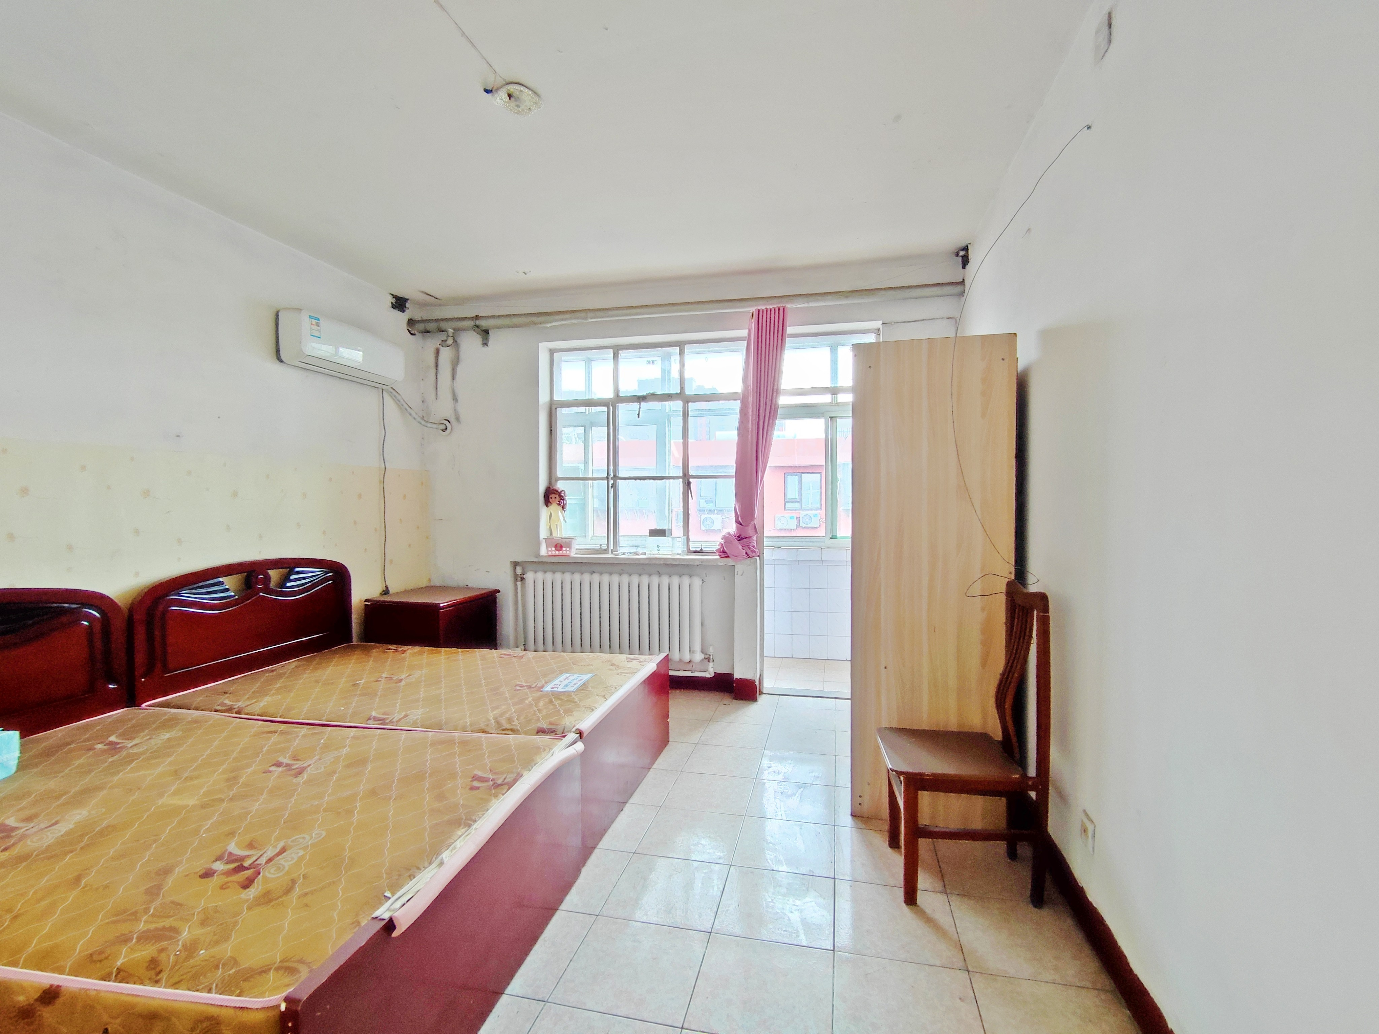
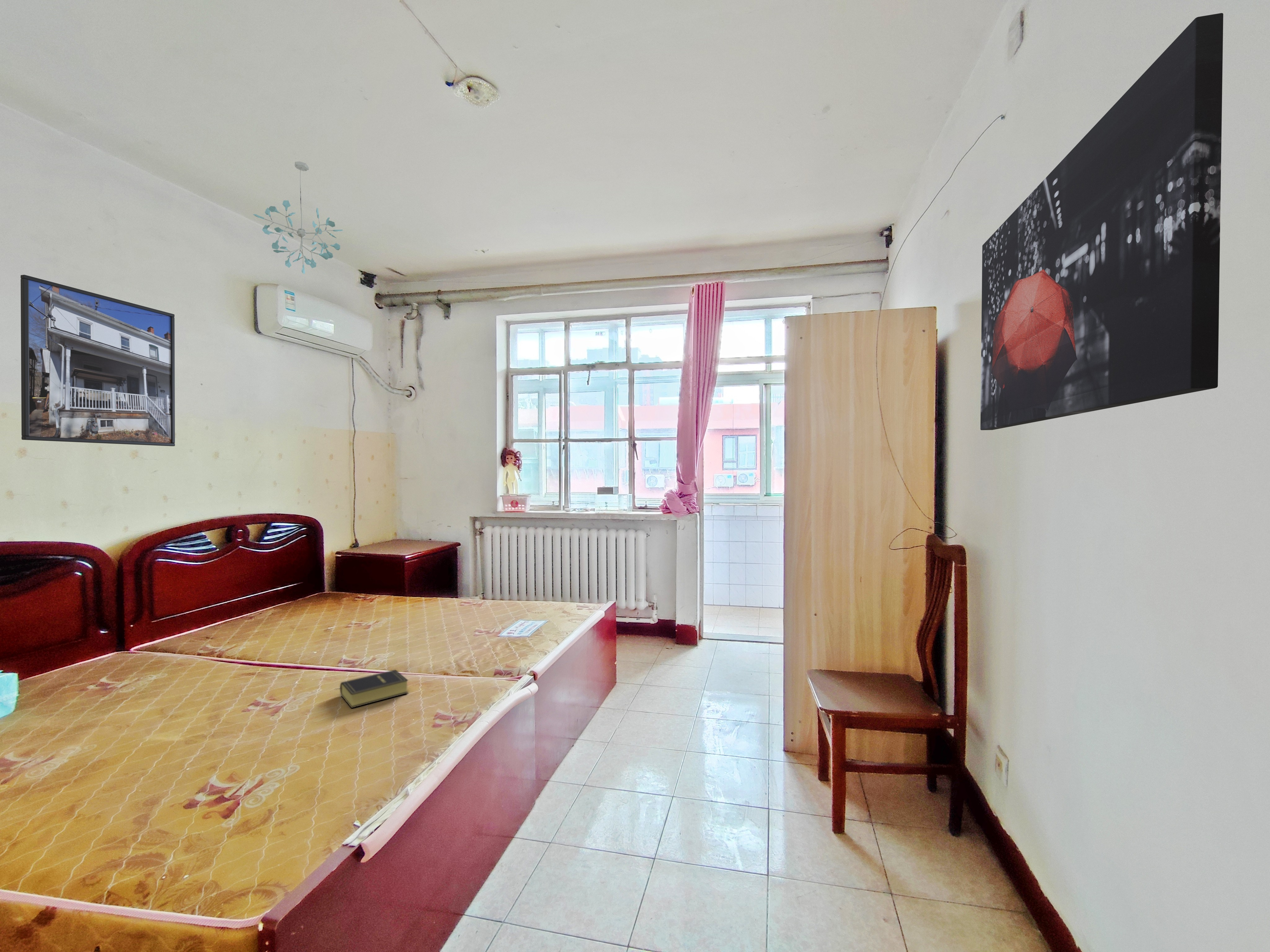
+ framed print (106, 370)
+ book (372, 687)
+ ceiling light fixture (301, 219)
+ wall art (1060, 292)
